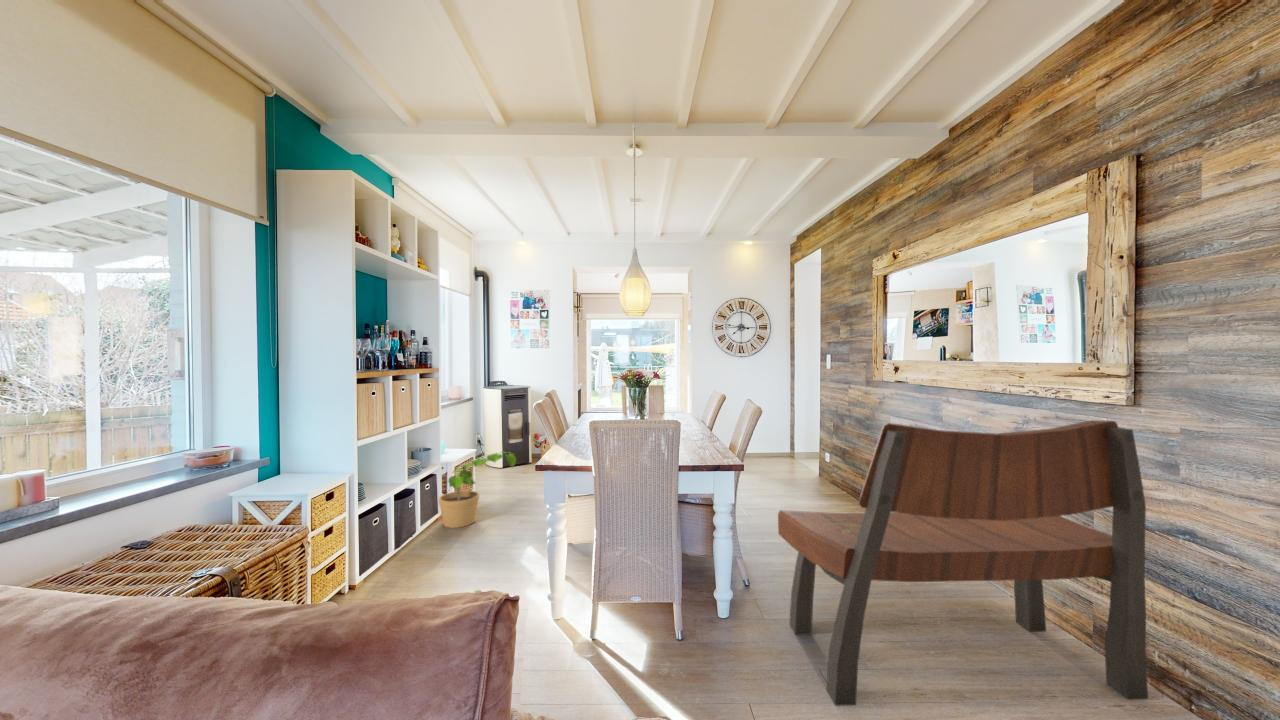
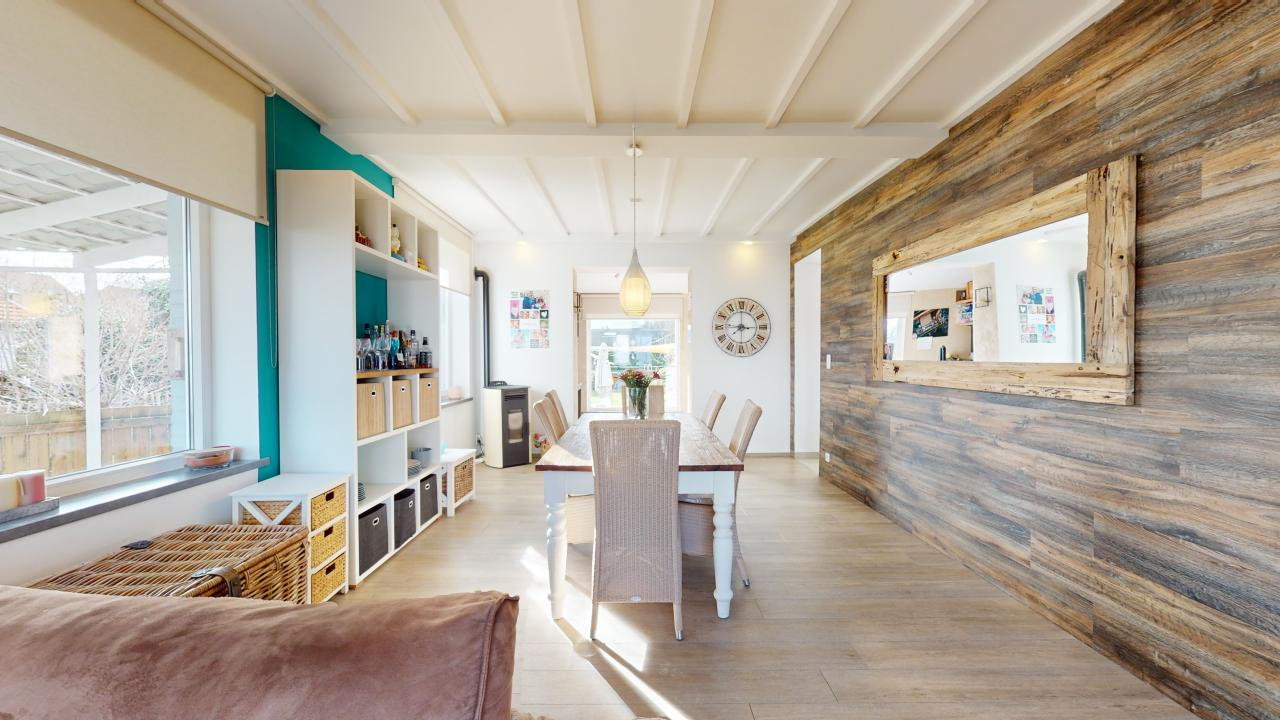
- bench (951, 538)
- potted plant (474, 491)
